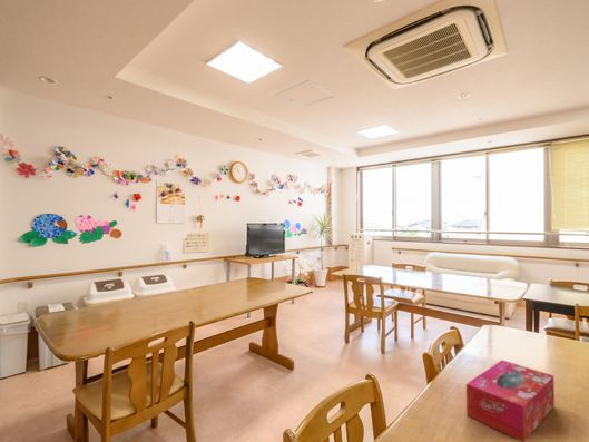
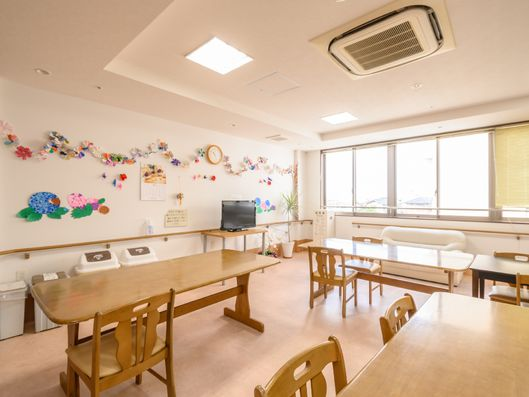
- tissue box (511, 394)
